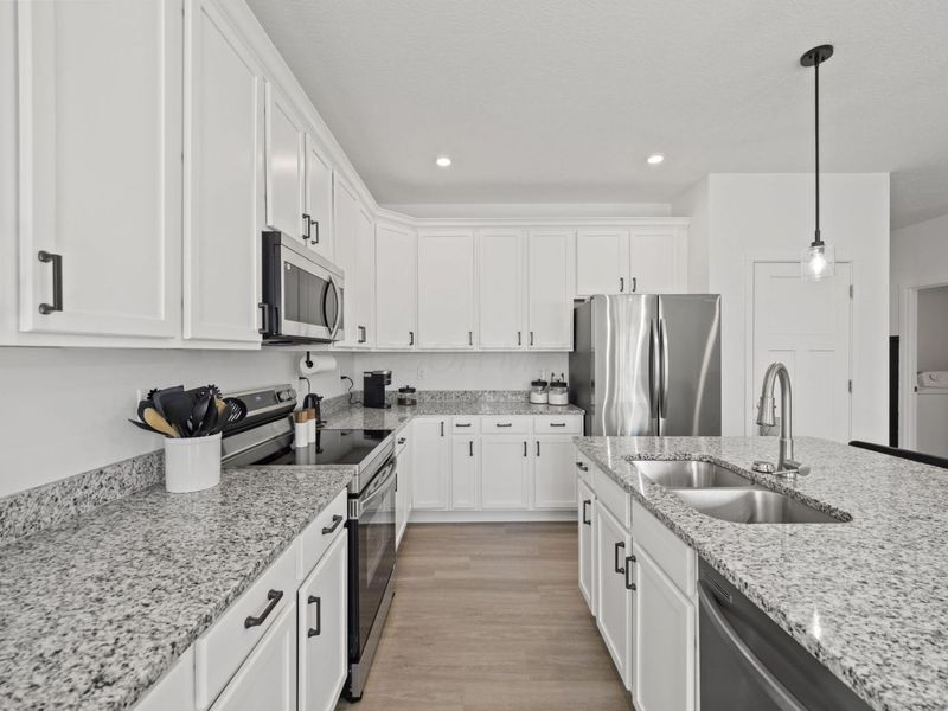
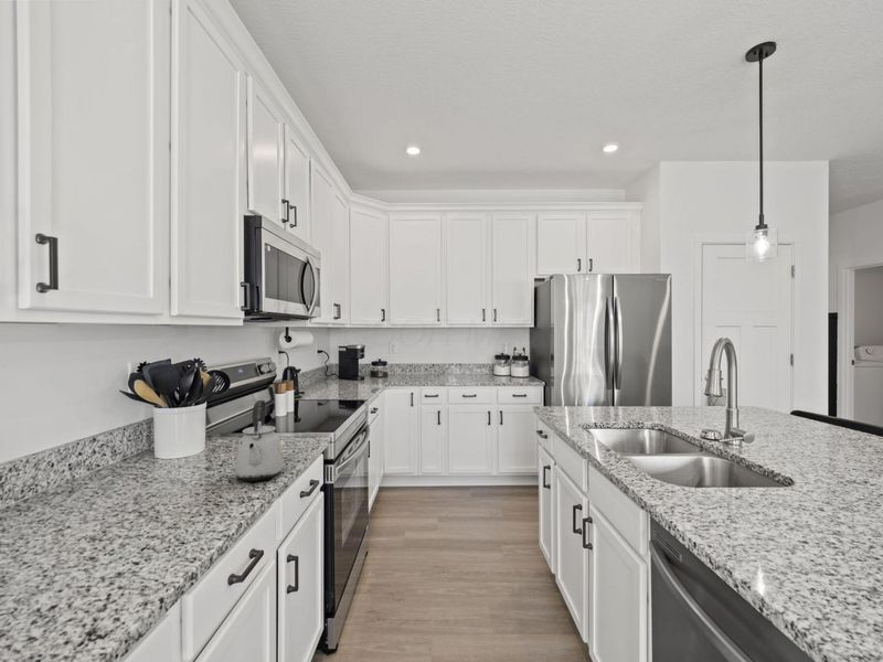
+ kettle (257, 440)
